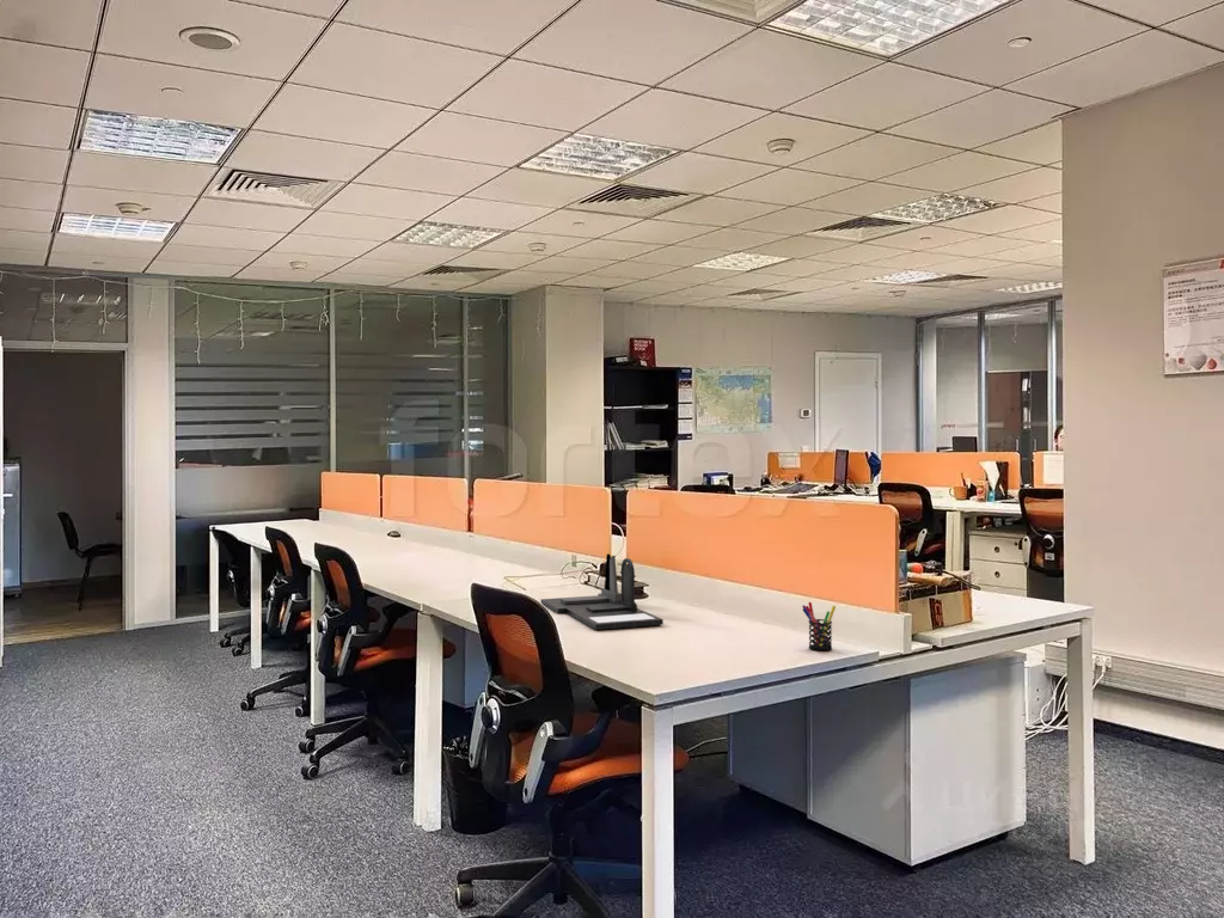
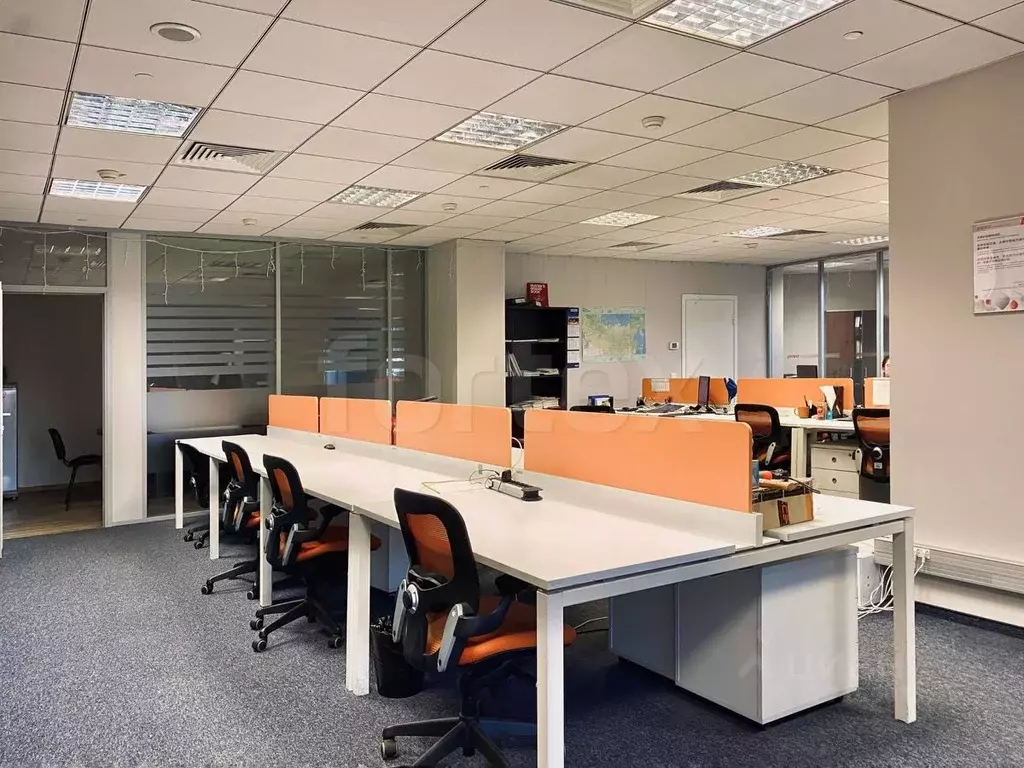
- pen holder (820, 625)
- desk organizer (601, 588)
